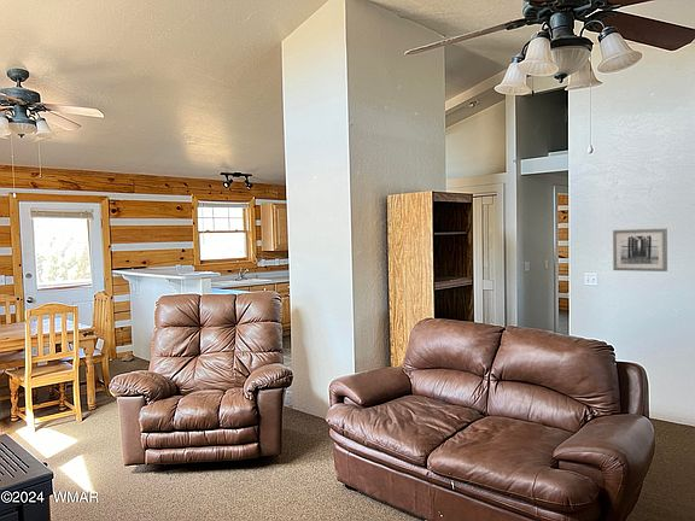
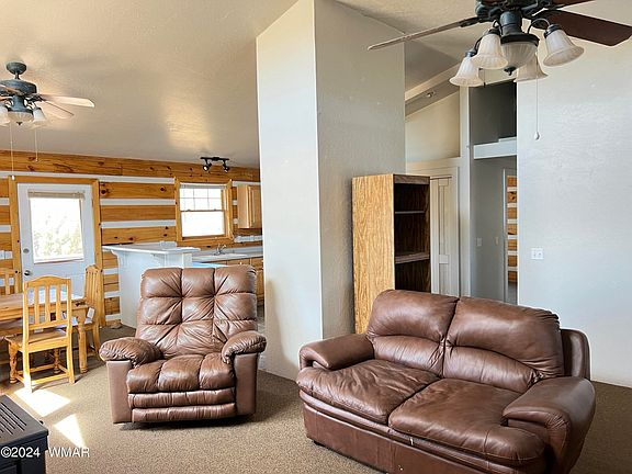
- wall art (638, 250)
